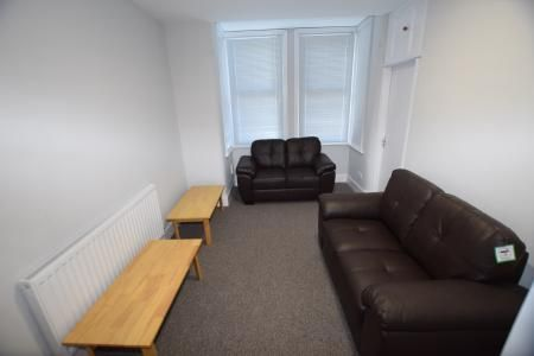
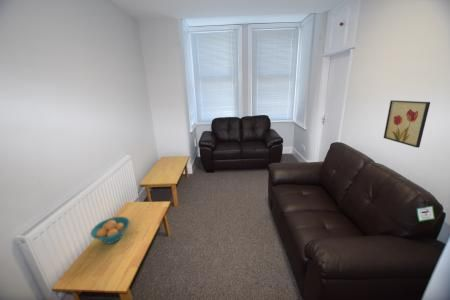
+ fruit bowl (111, 229)
+ wall art (404, 122)
